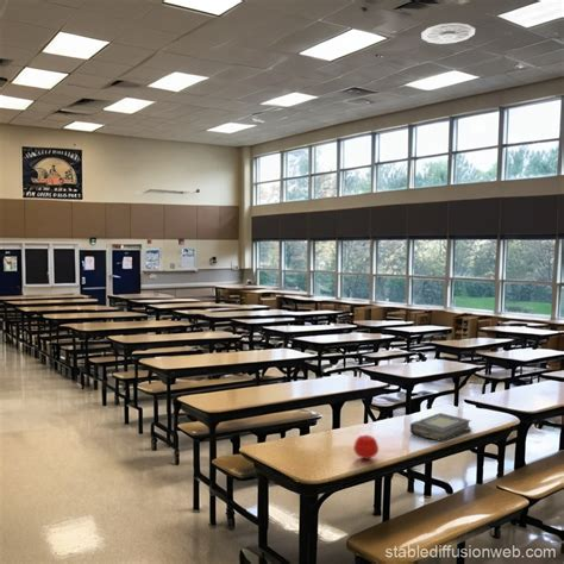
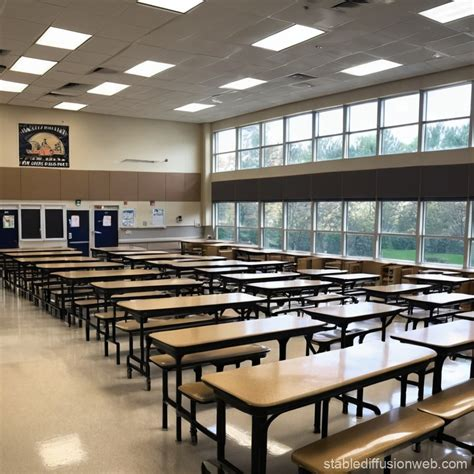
- apple (365, 446)
- ceiling vent (447, 35)
- book (441, 426)
